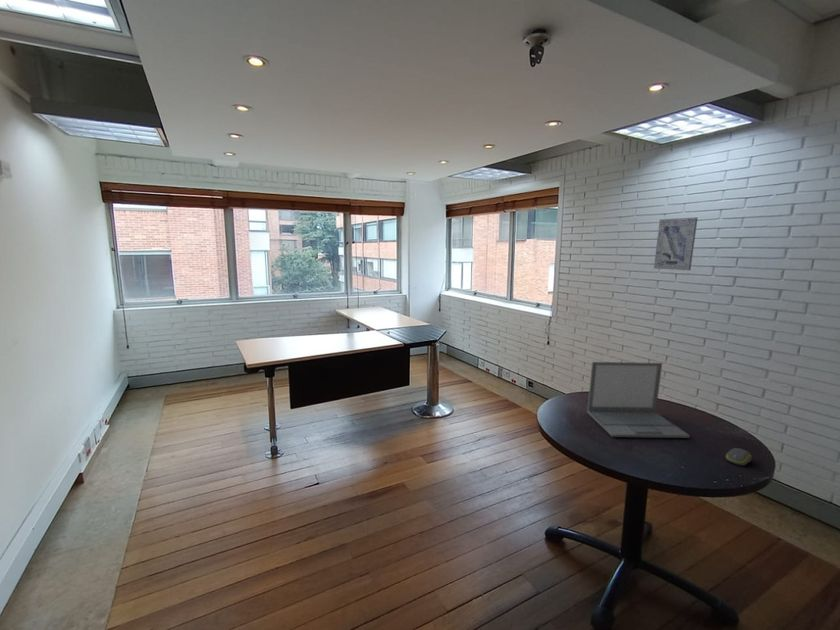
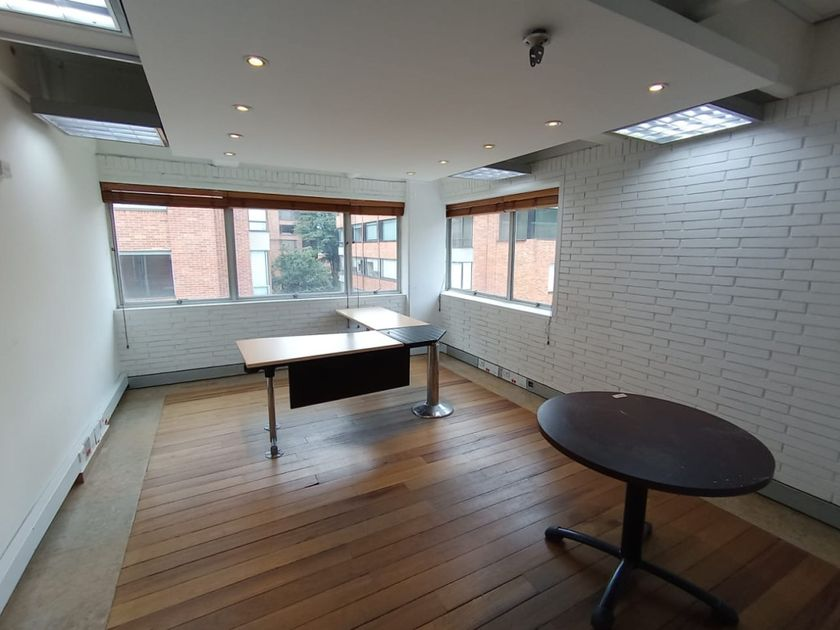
- laptop (637, 397)
- wall art (674, 244)
- computer mouse (739, 455)
